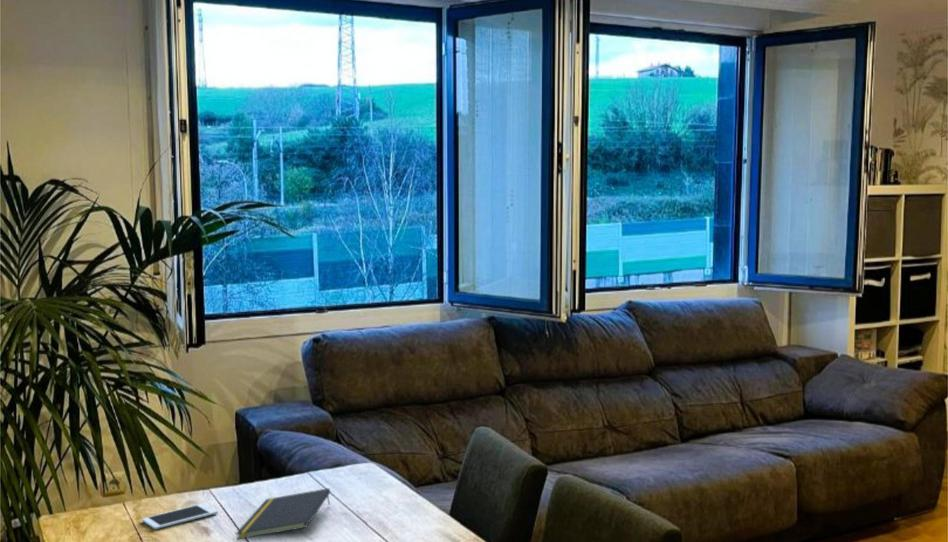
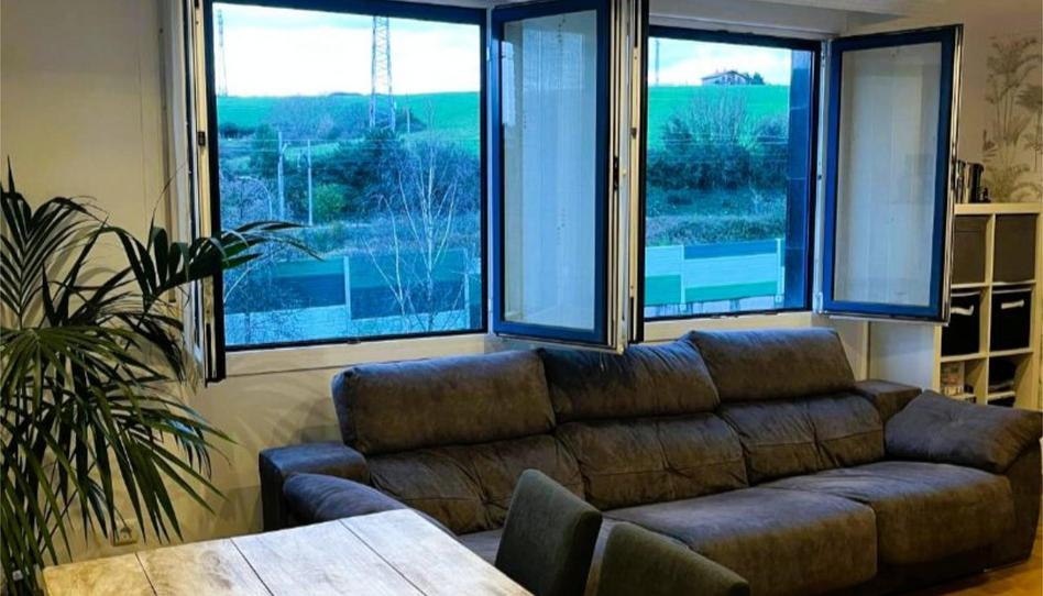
- notepad (285, 512)
- cell phone (180, 515)
